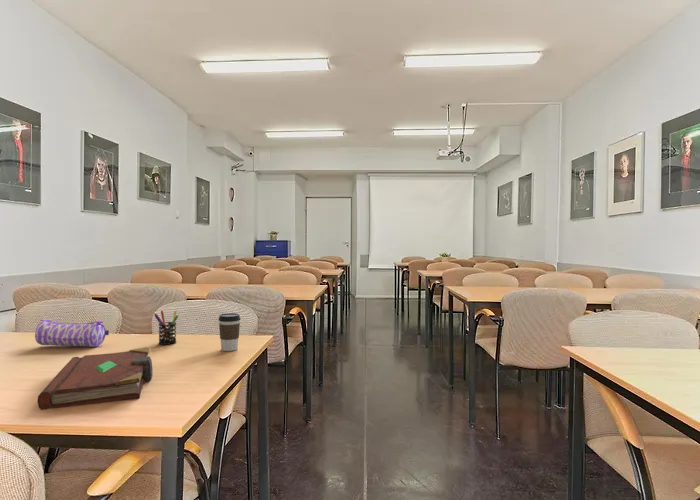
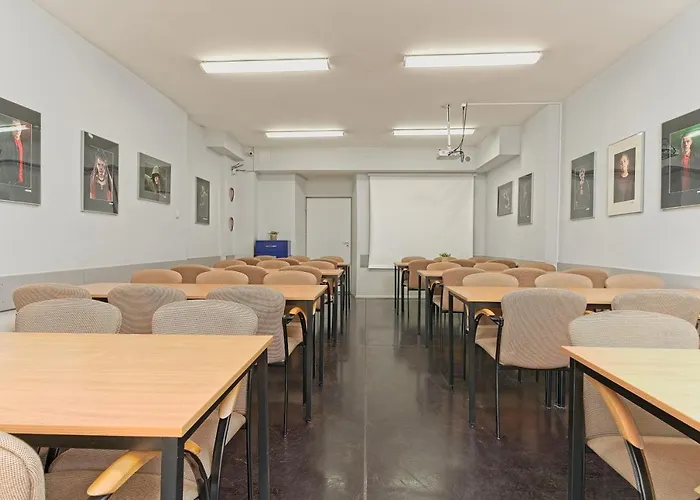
- pencil case (71, 332)
- book (102, 372)
- coffee cup (229, 331)
- pen holder (168, 326)
